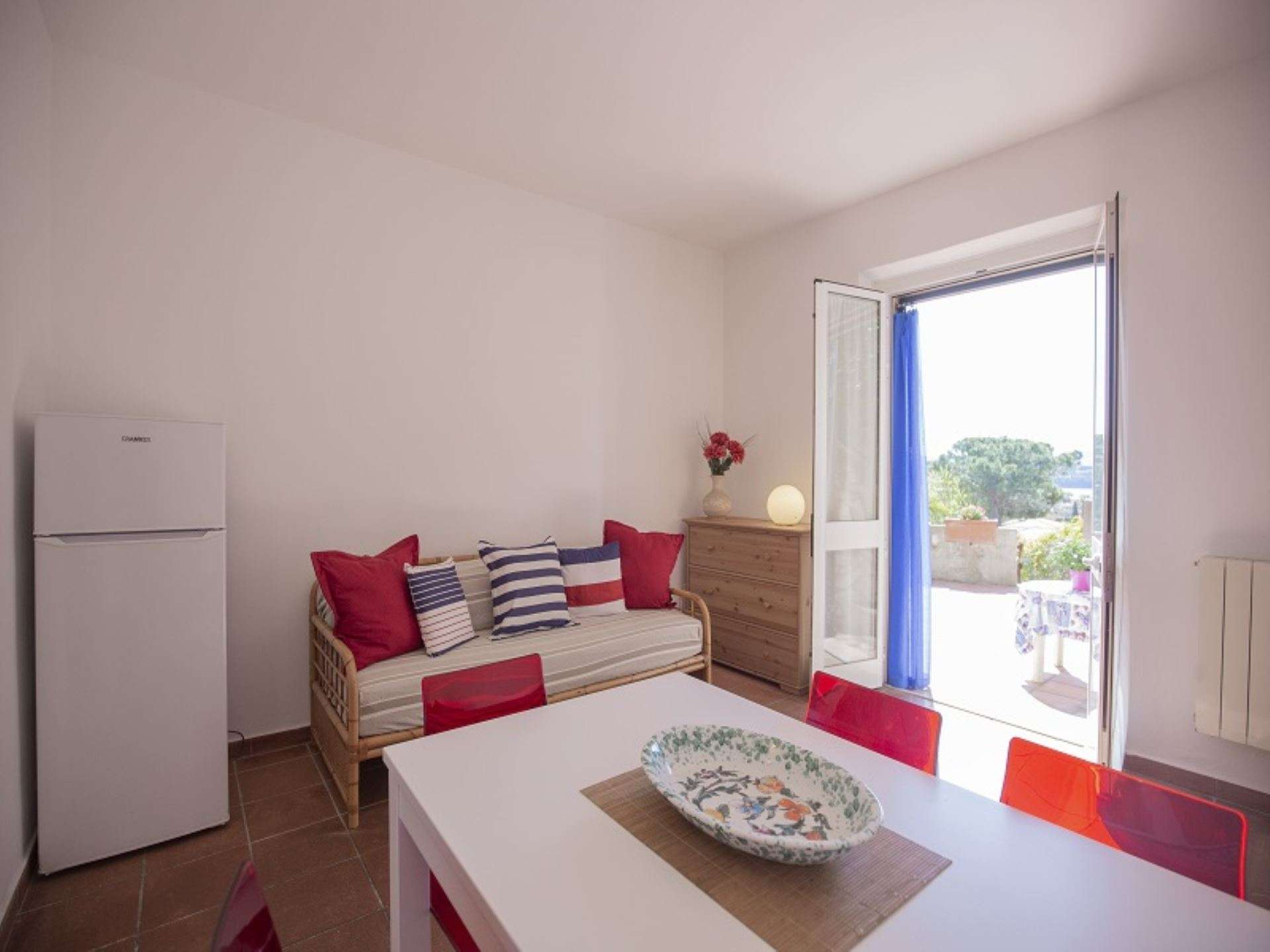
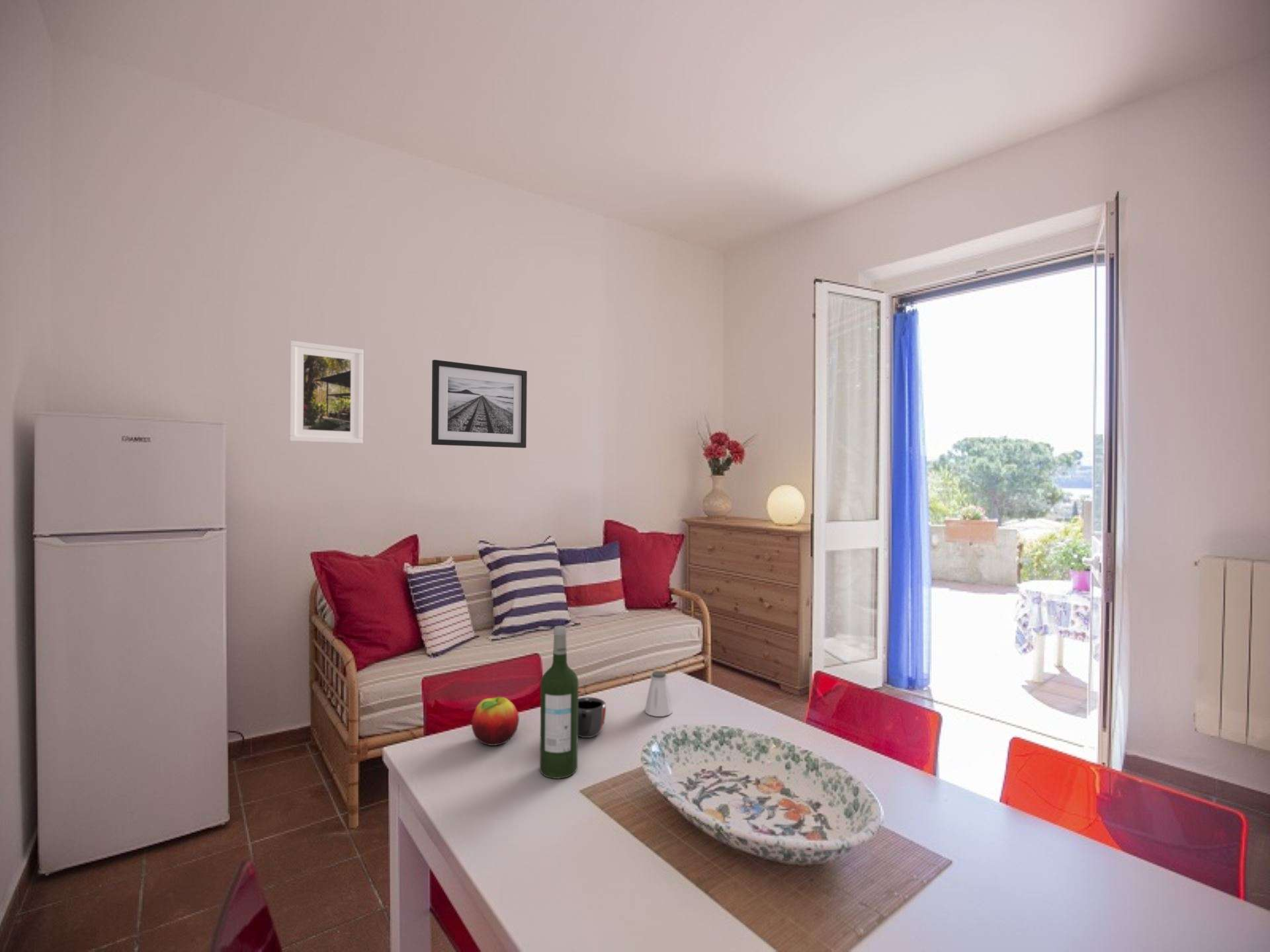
+ saltshaker (658, 692)
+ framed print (327, 393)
+ mug (587, 715)
+ wall art (481, 406)
+ wine bottle (559, 698)
+ fruit (495, 719)
